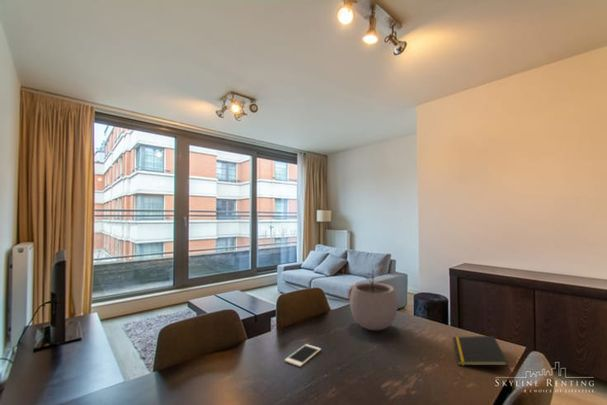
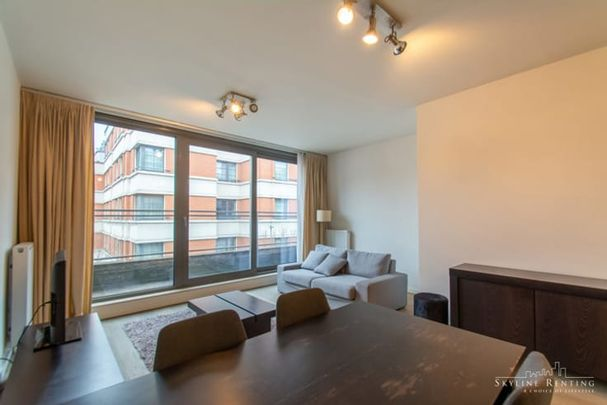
- cell phone (303, 354)
- plant pot (373, 298)
- notepad (477, 349)
